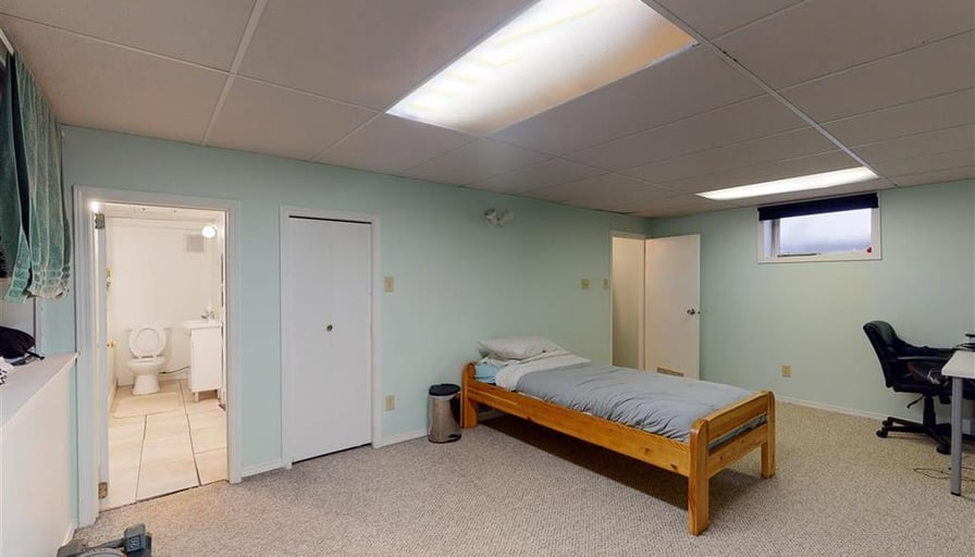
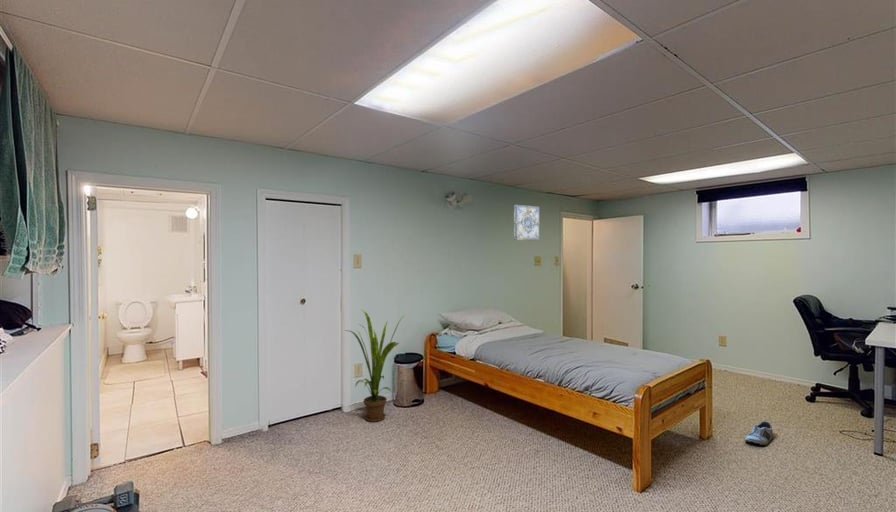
+ shoe (759, 433)
+ house plant (369, 365)
+ wall art (527, 223)
